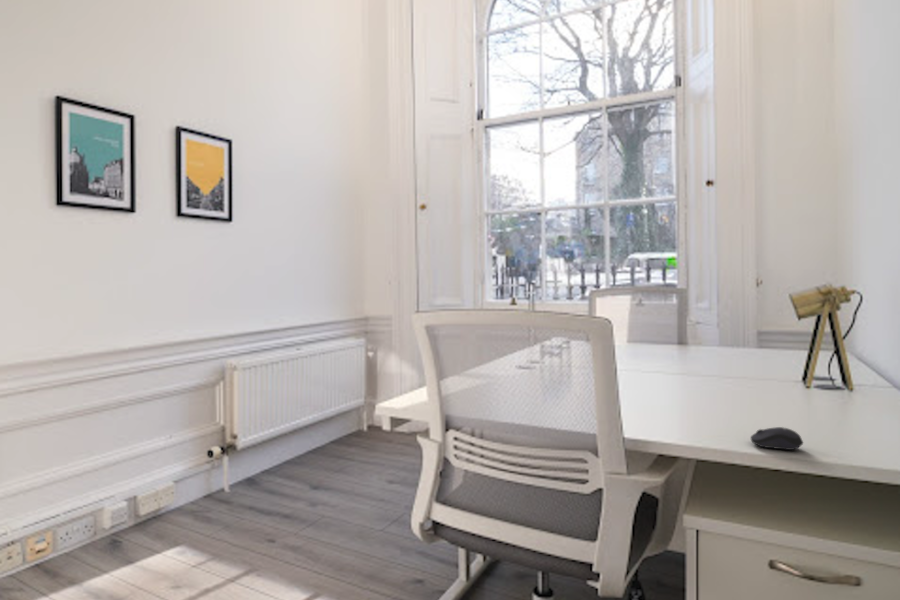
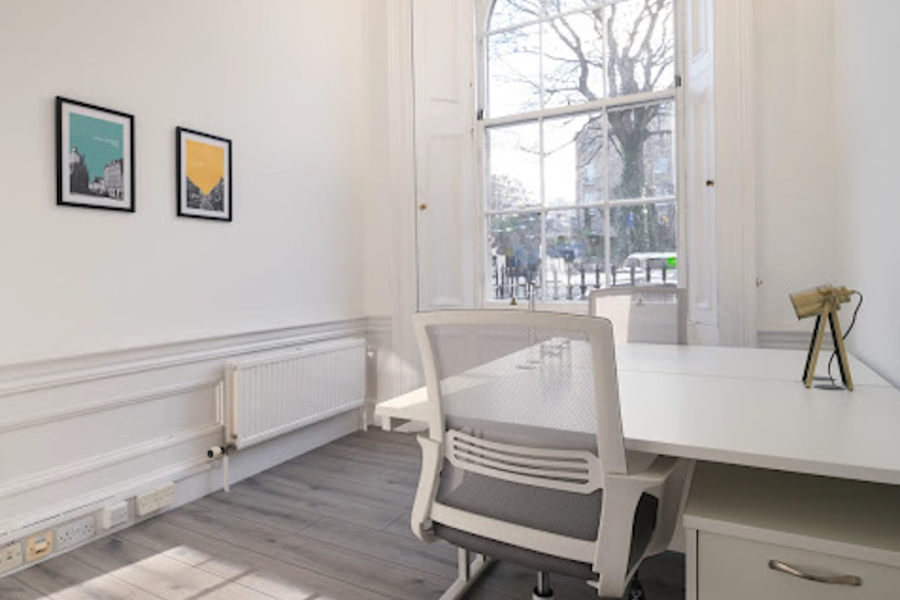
- computer mouse (776, 436)
